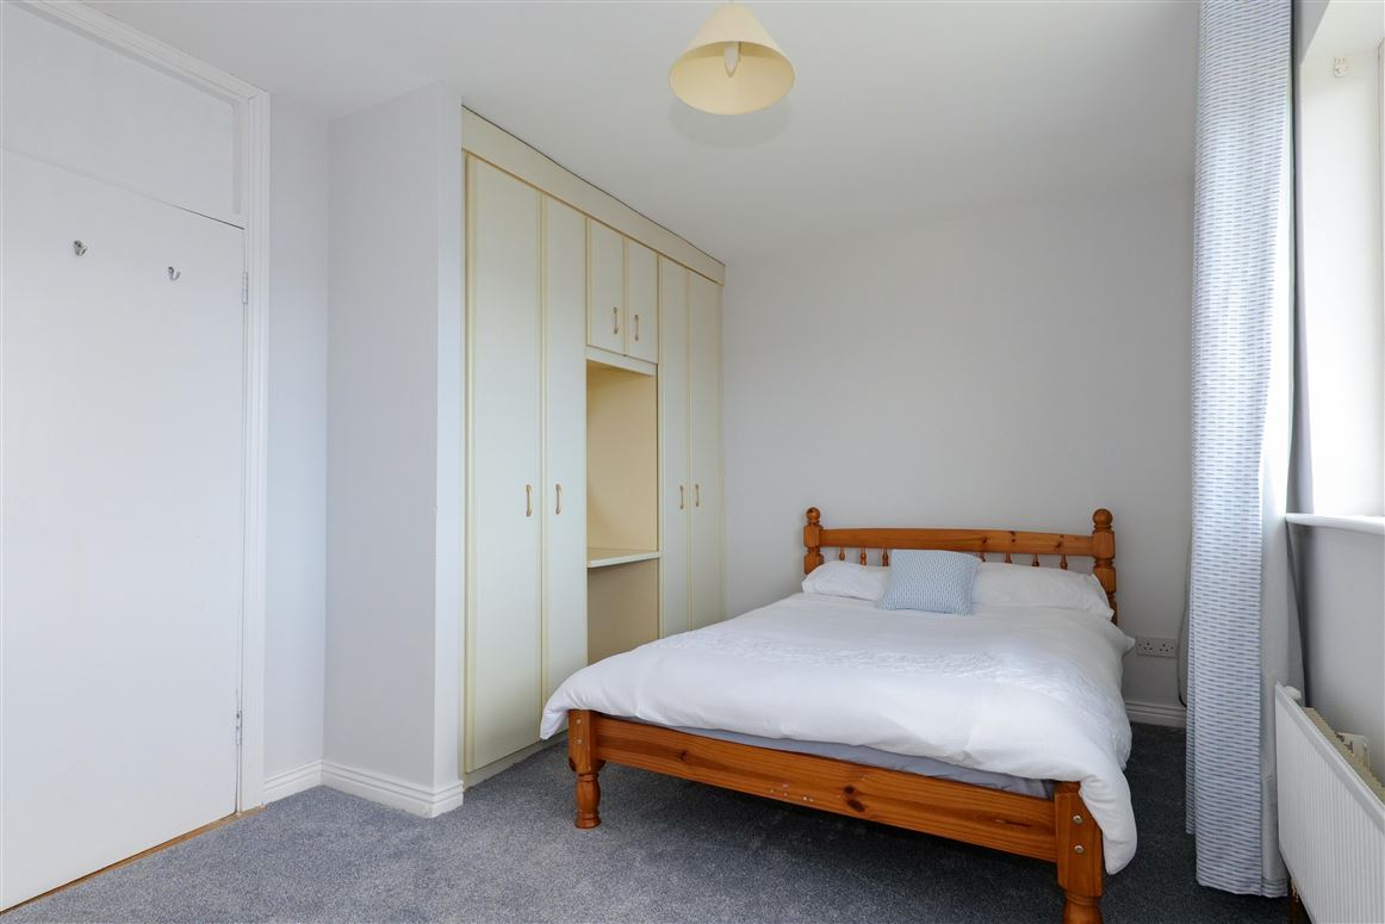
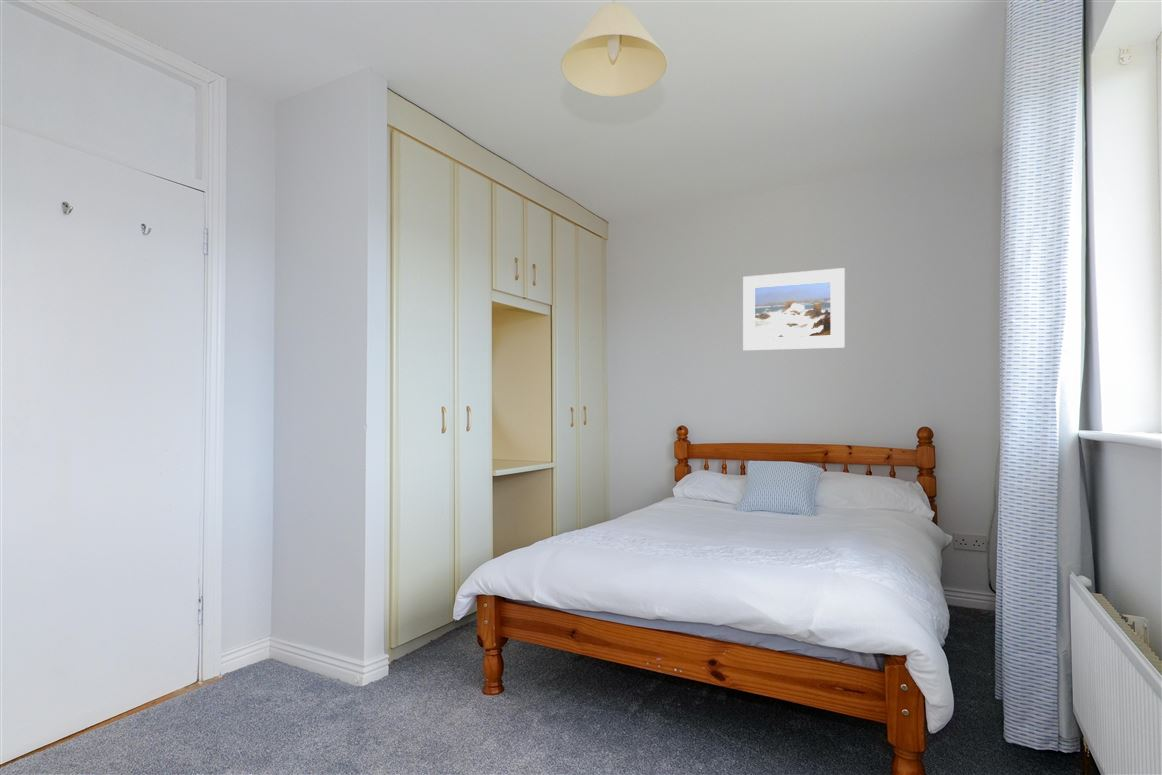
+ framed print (791, 310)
